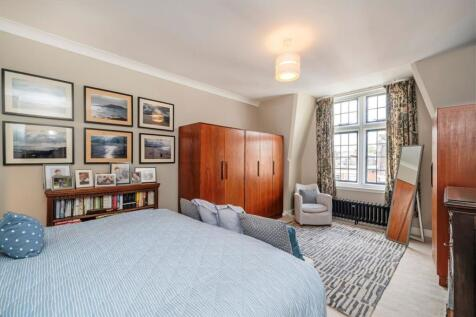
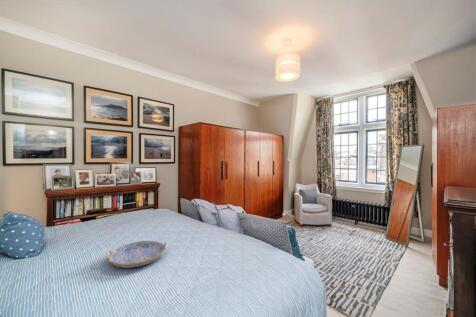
+ serving tray (138, 252)
